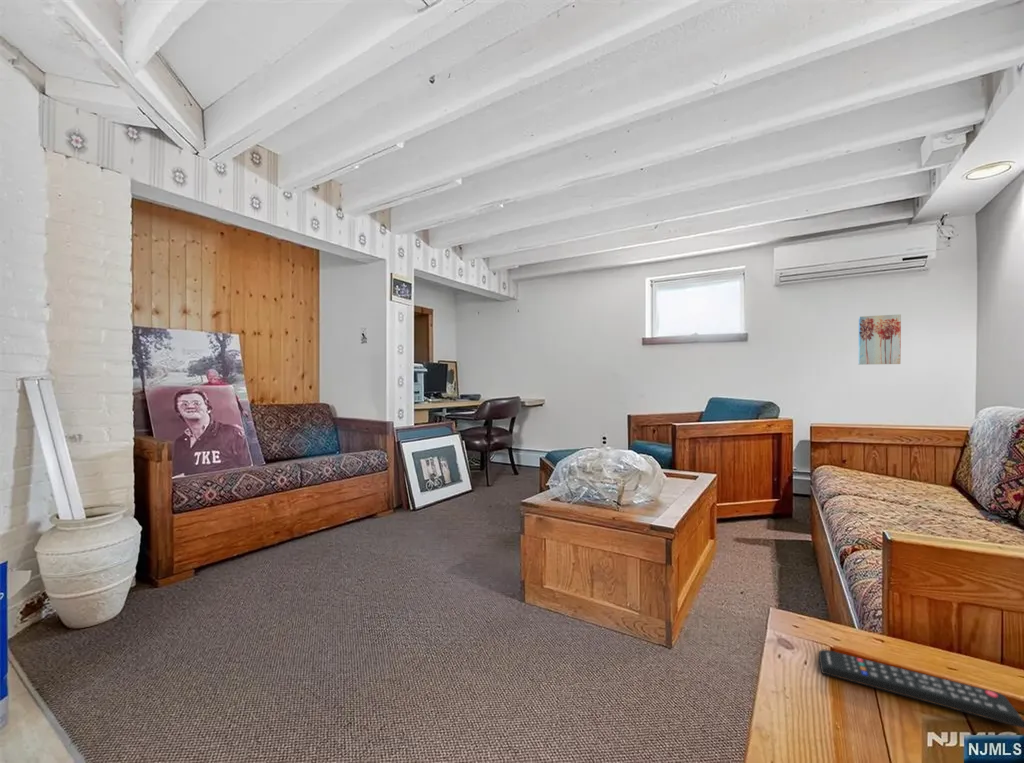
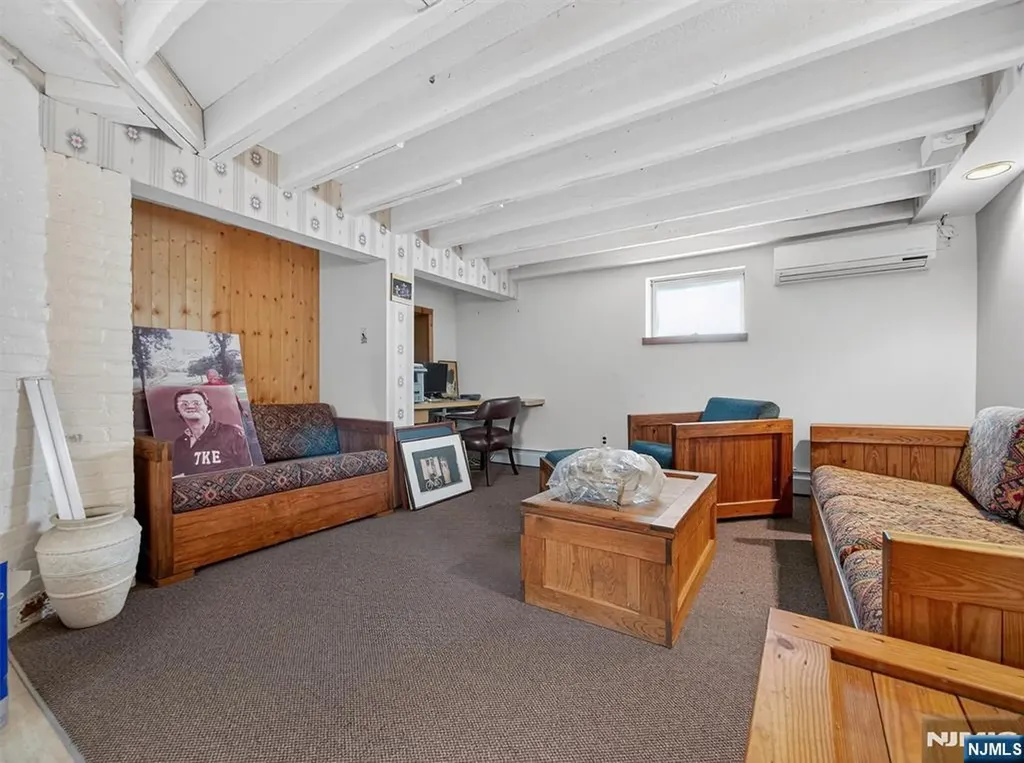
- wall art (879, 340)
- remote control (910, 685)
